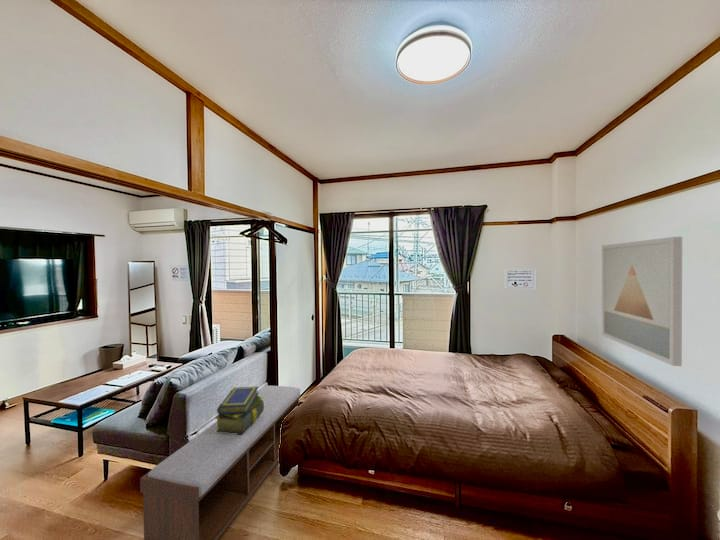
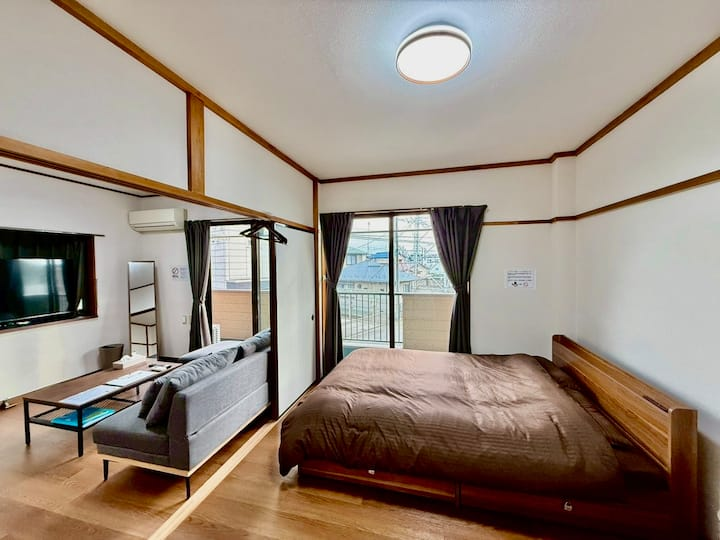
- bench (242, 449)
- stack of books (240, 408)
- wall art (634, 295)
